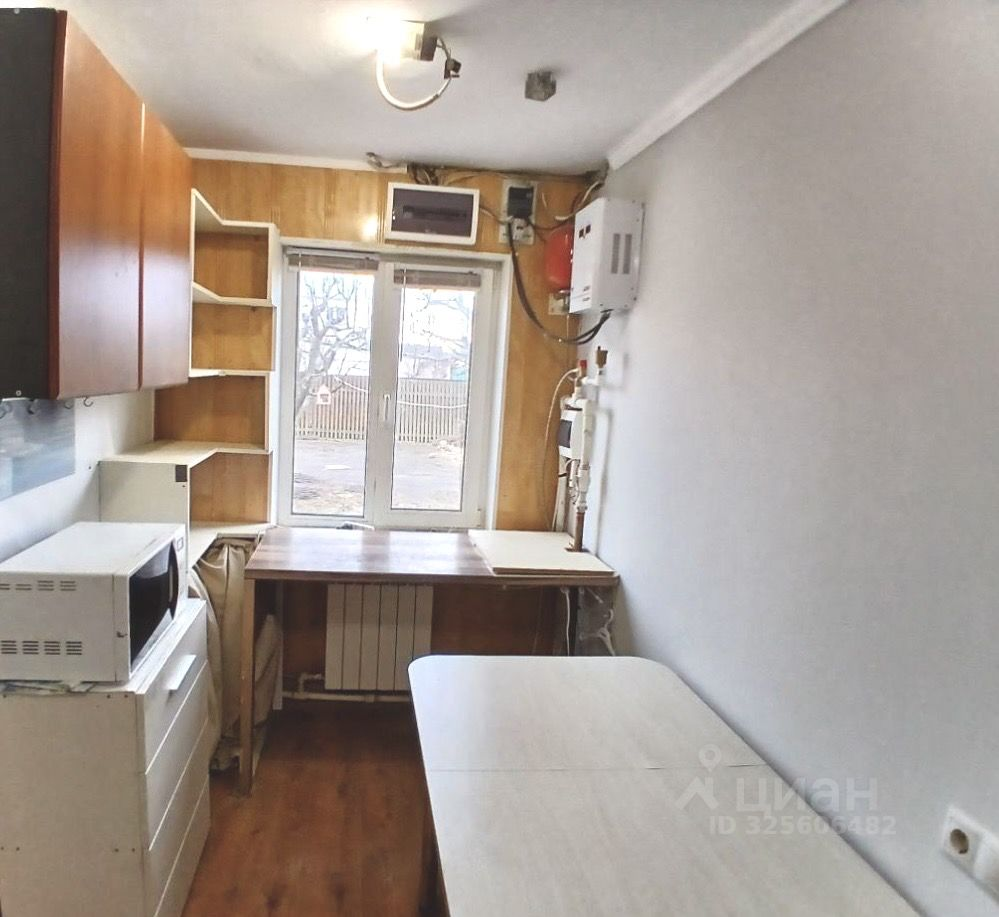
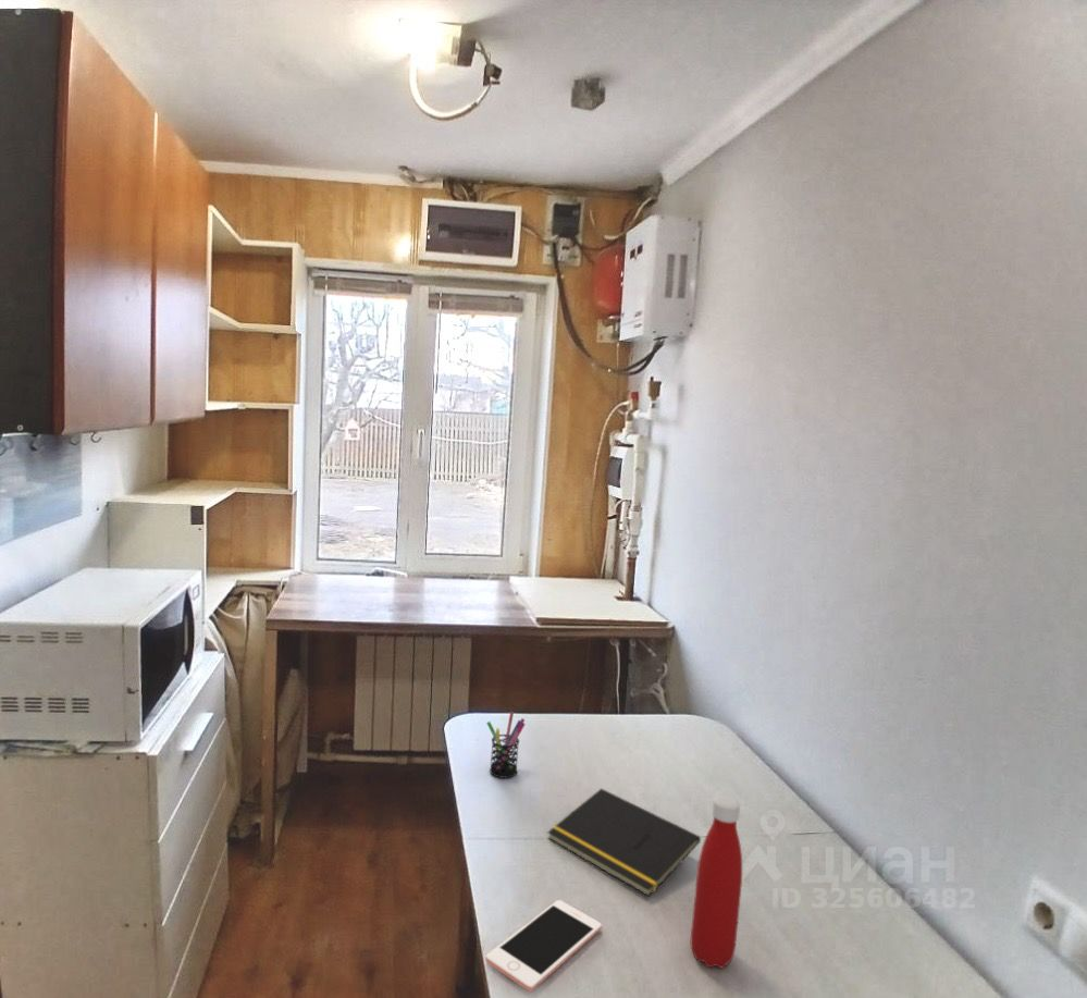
+ bottle (718, 878)
+ pen holder (503, 741)
+ notepad (622, 837)
+ cell phone (545, 941)
